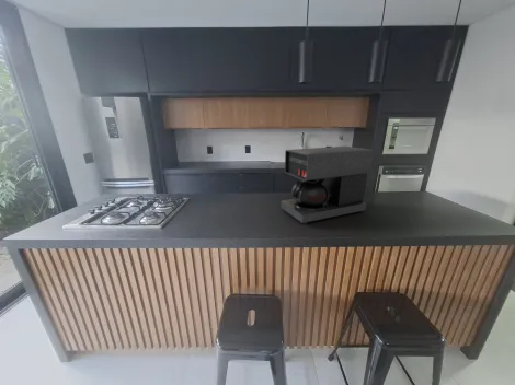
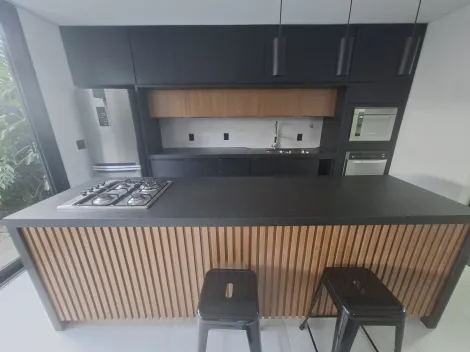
- coffee maker (324, 182)
